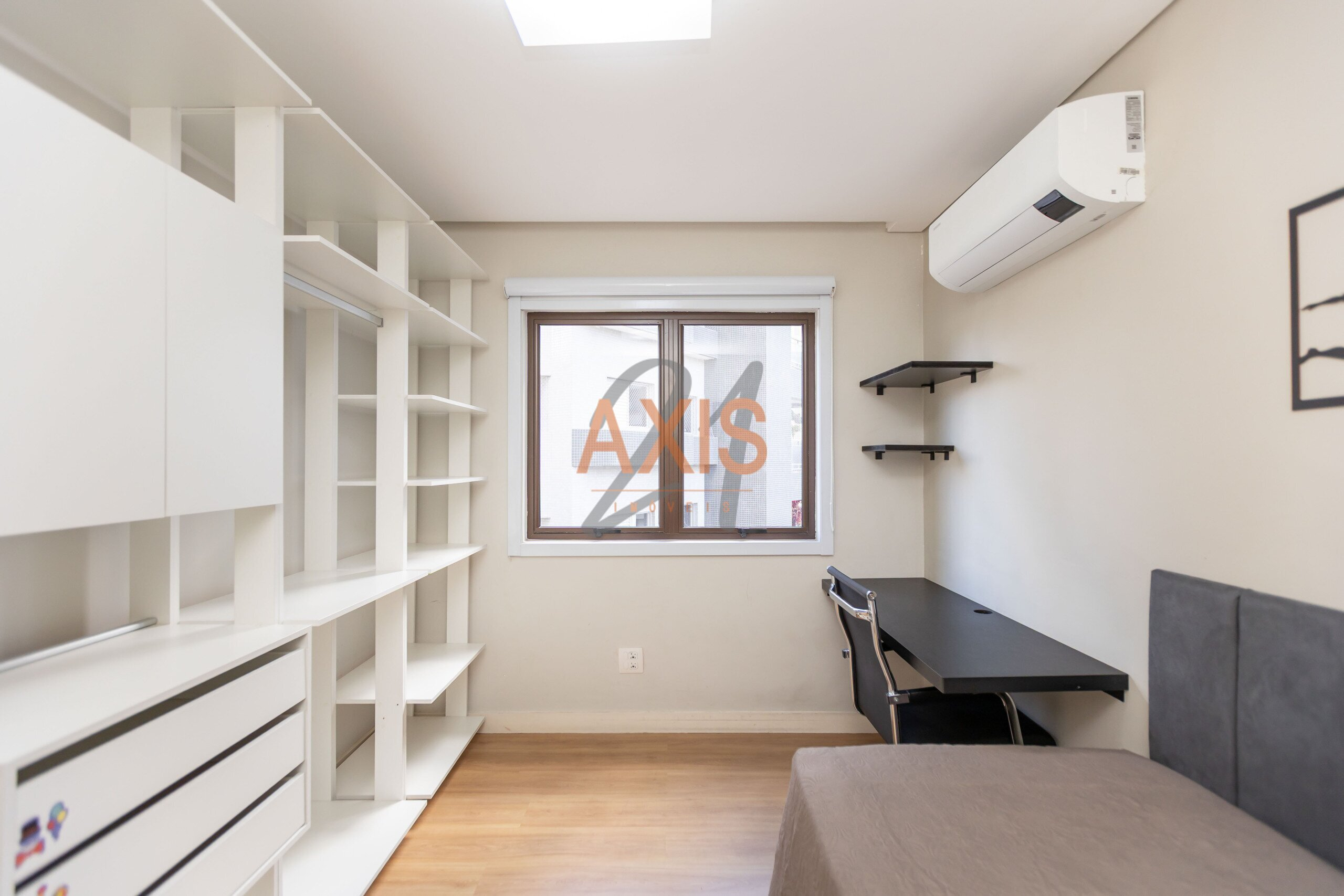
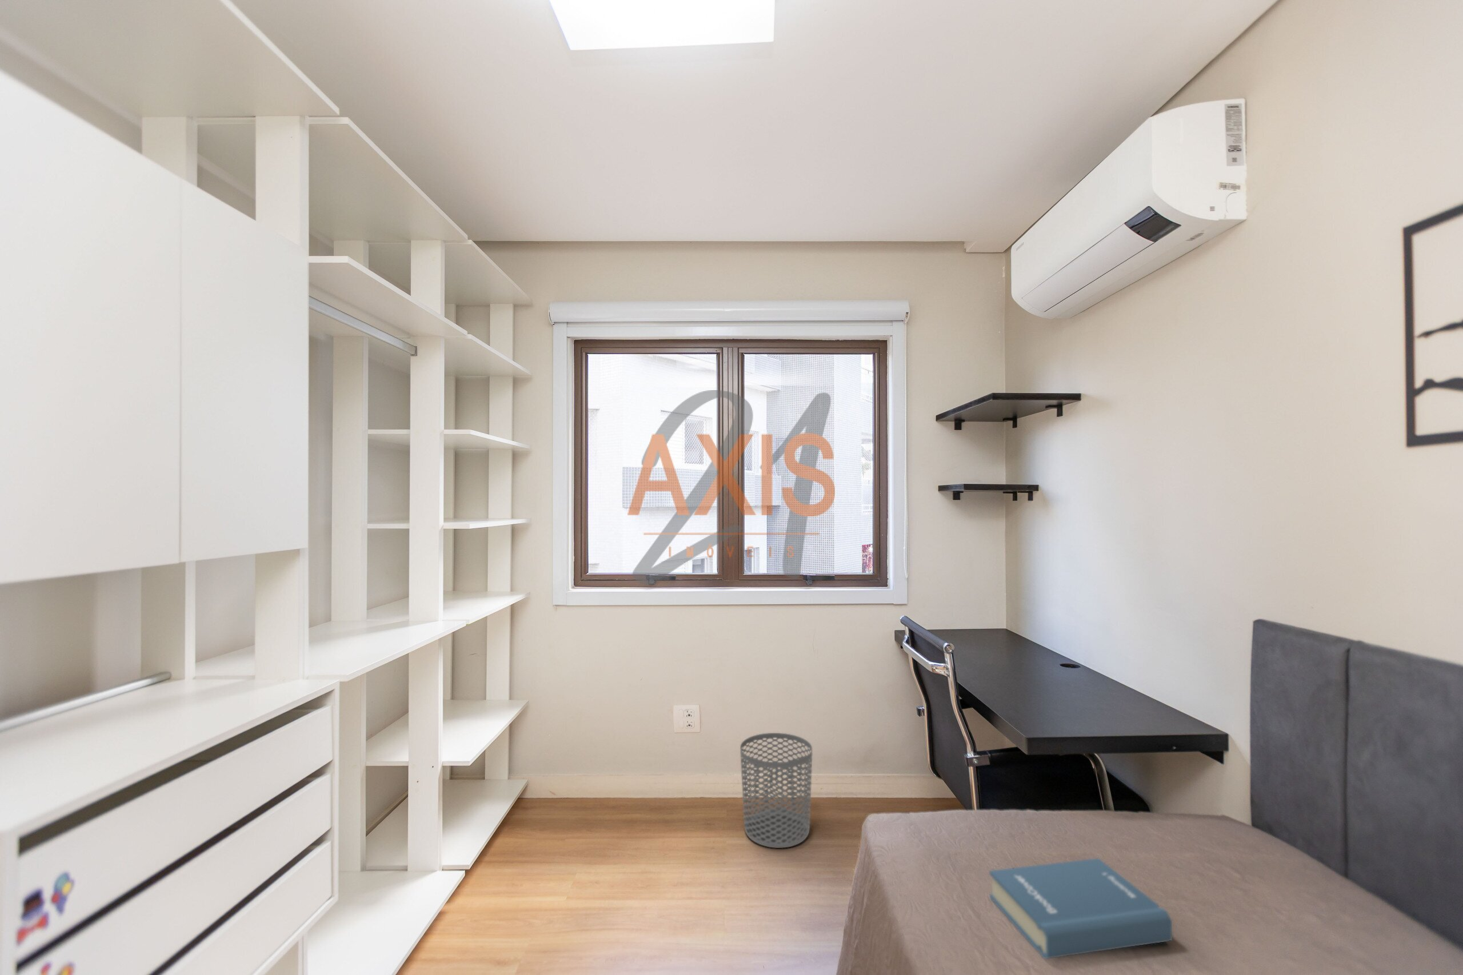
+ waste bin (776, 789)
+ hardback book (1075, 905)
